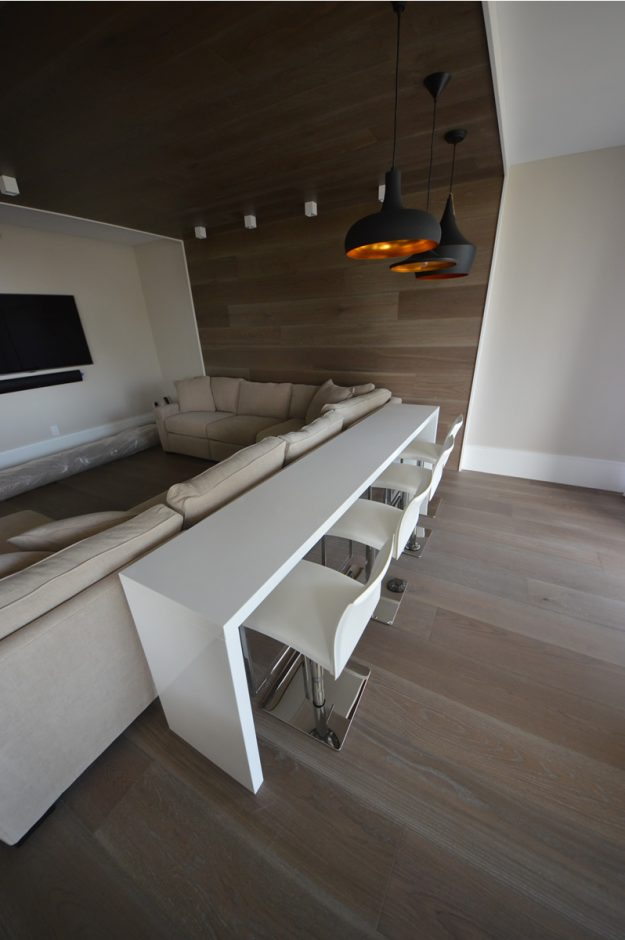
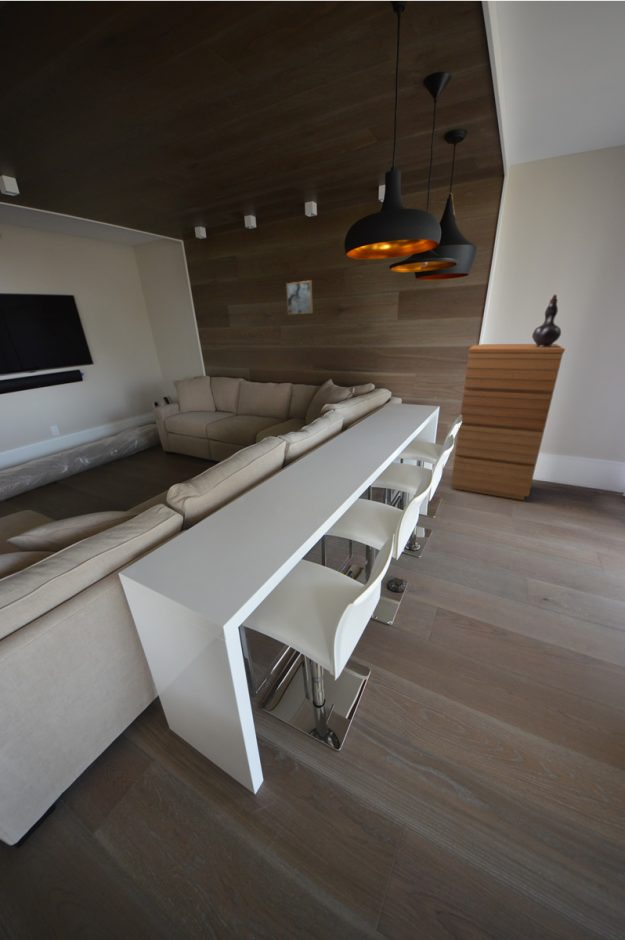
+ decorative vase (549, 321)
+ dresser (500, 420)
+ wall art (299, 298)
